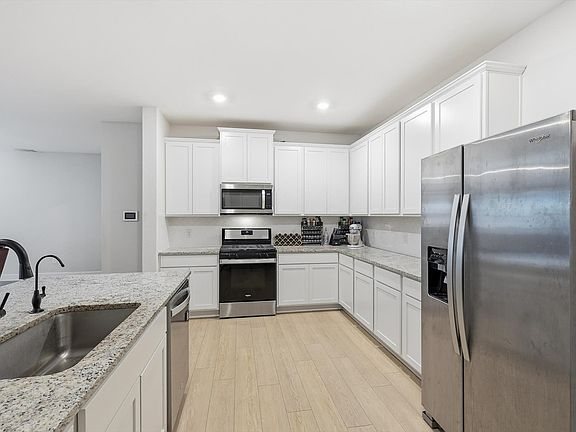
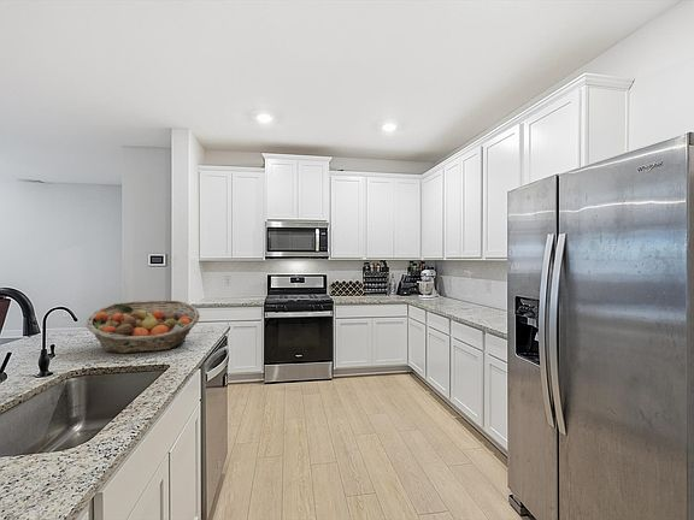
+ fruit basket (146, 324)
